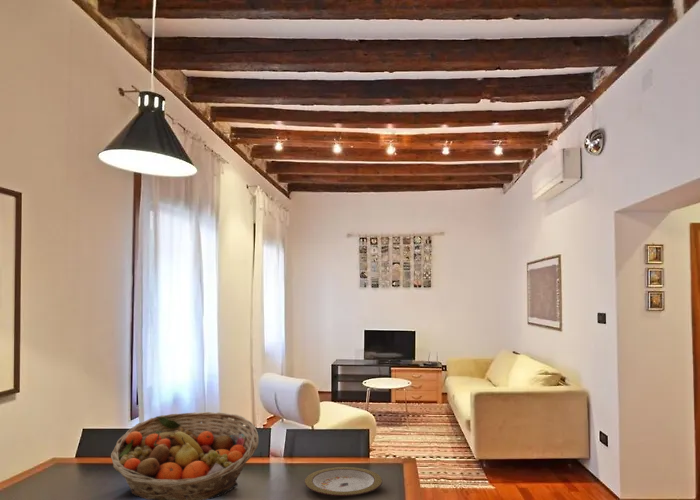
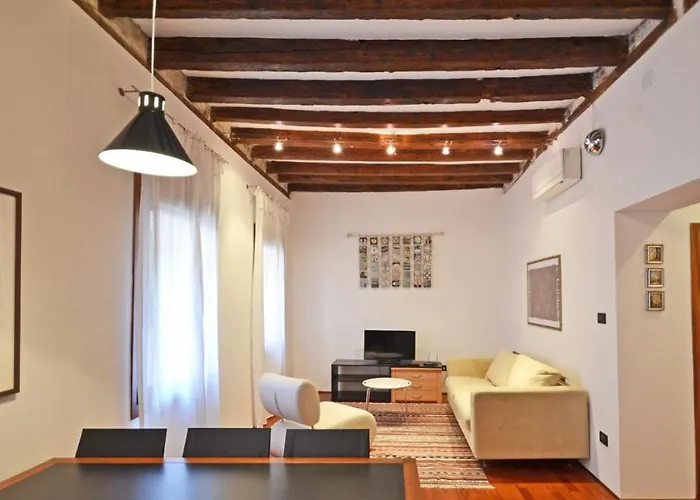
- plate (343, 483)
- fruit basket (186, 454)
